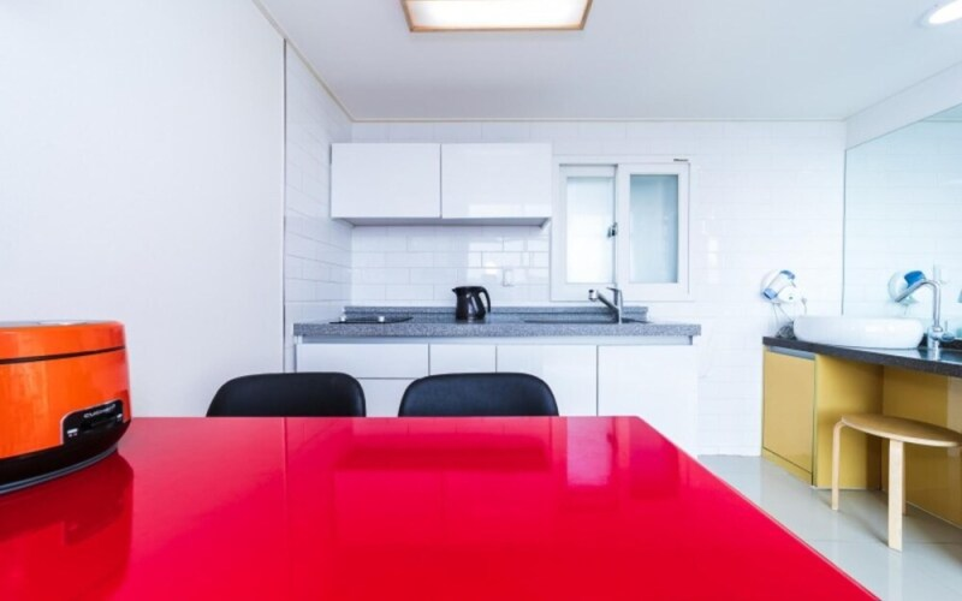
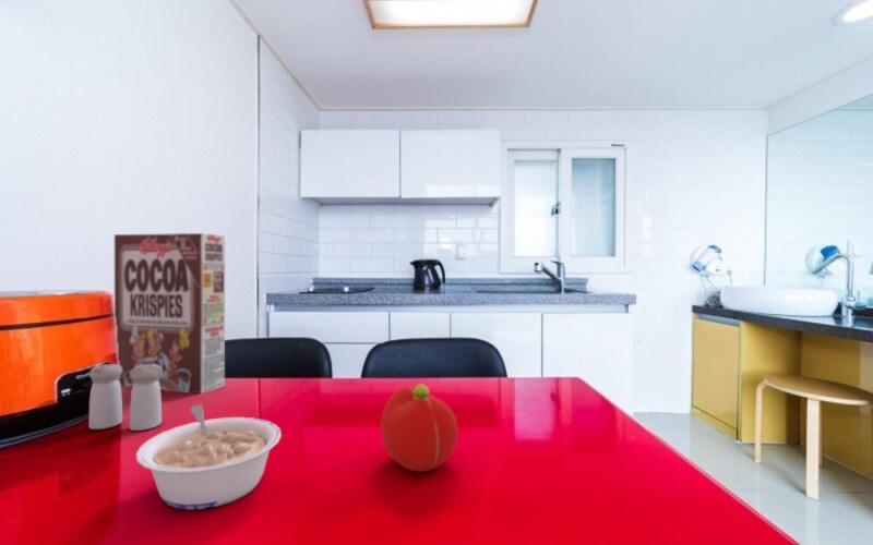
+ fruit (418, 422)
+ cereal box (169, 310)
+ salt and pepper shaker (121, 397)
+ legume (208, 457)
